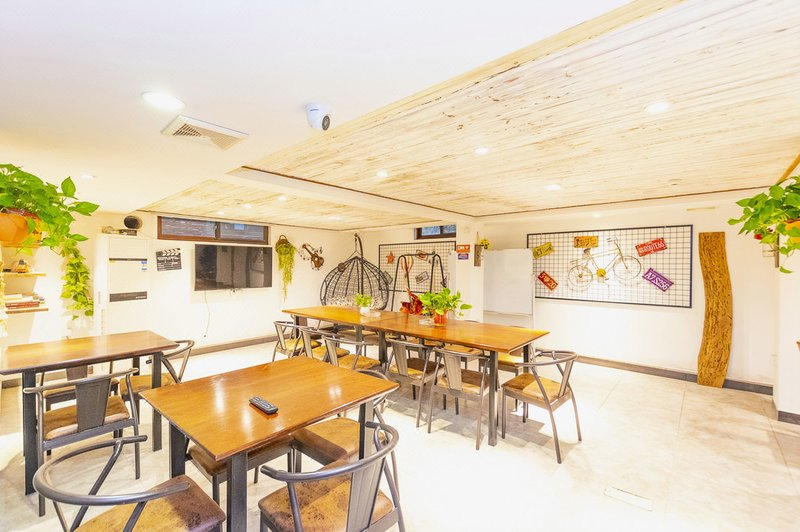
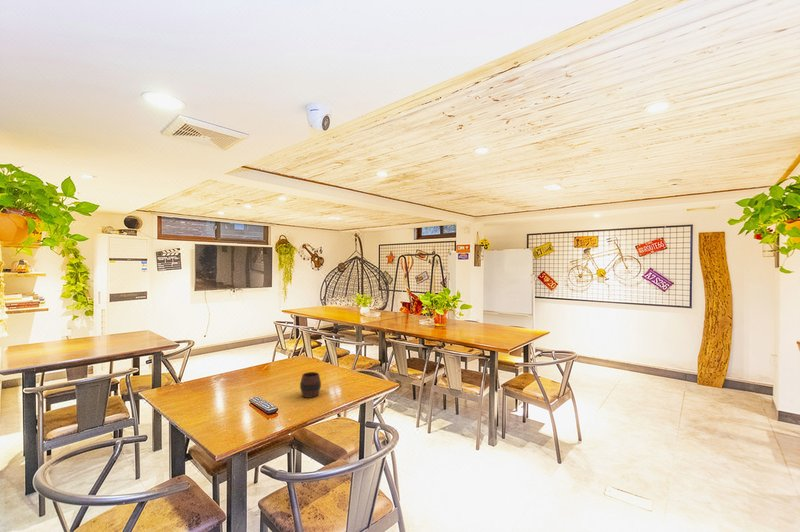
+ cup (310, 384)
